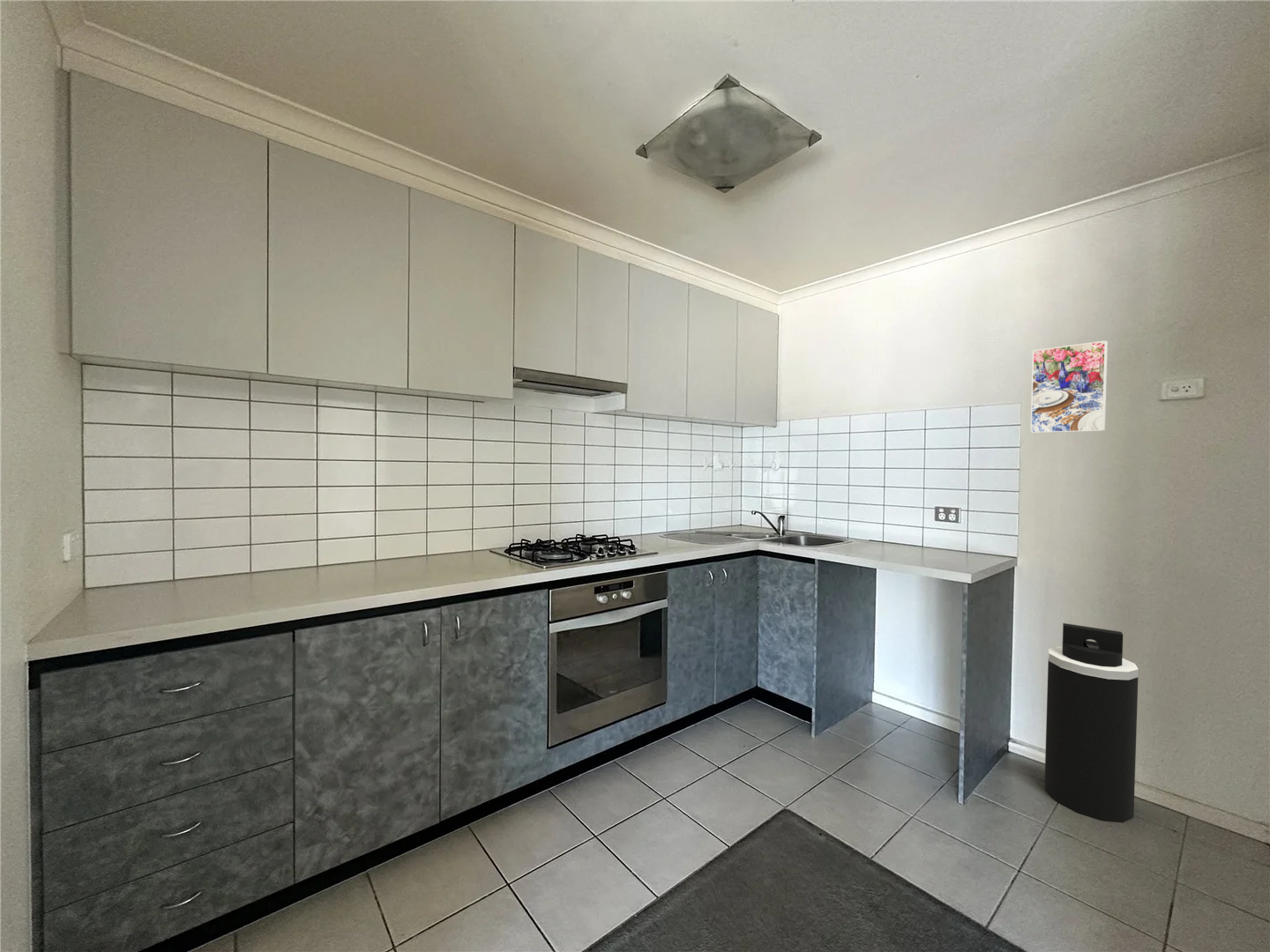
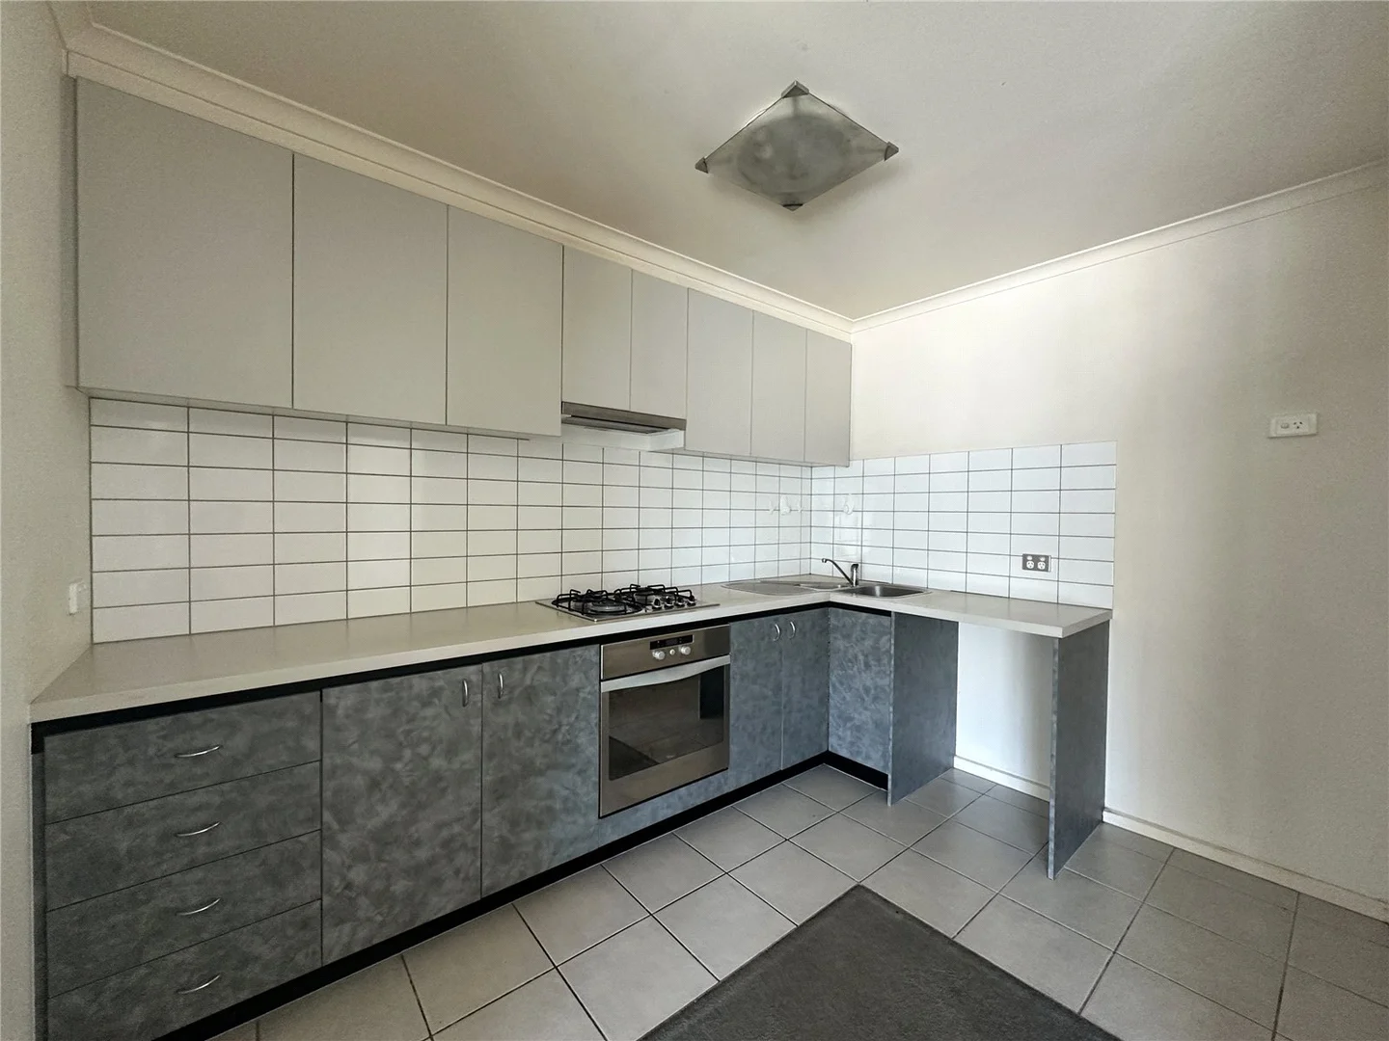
- trash can (1089, 714)
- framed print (1067, 389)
